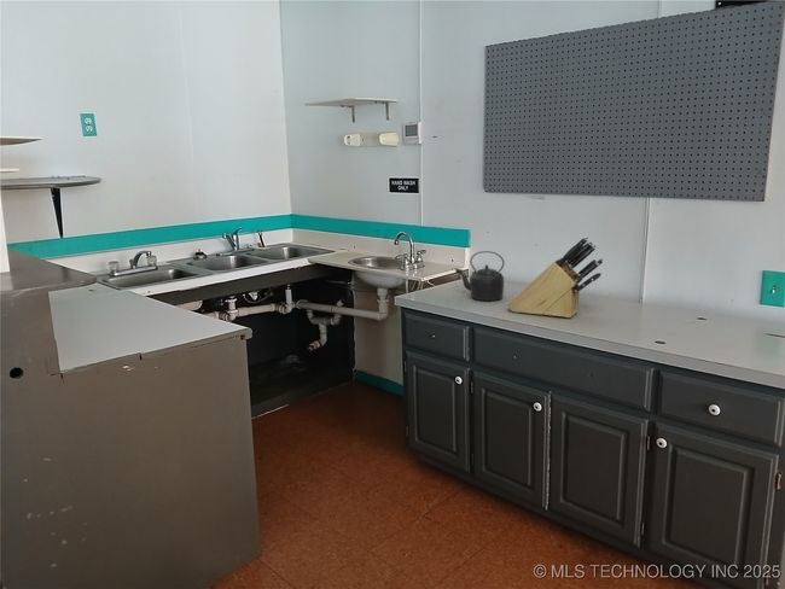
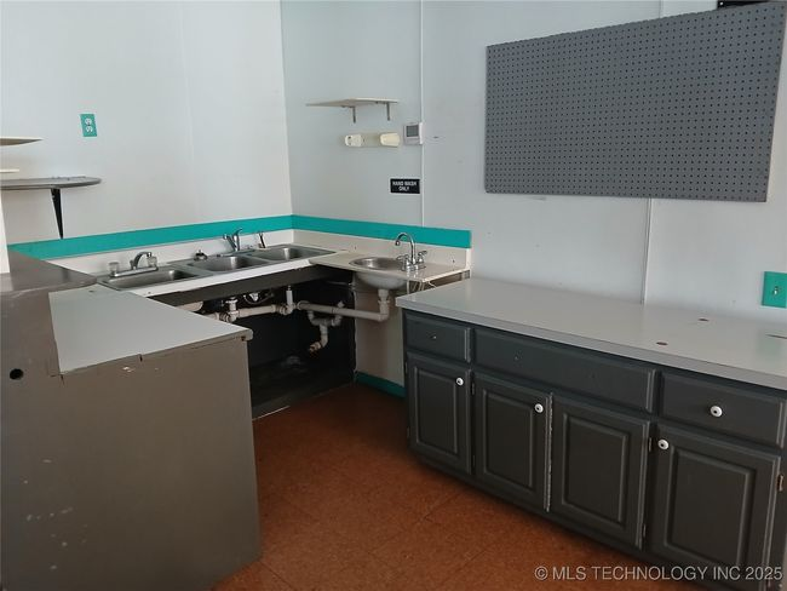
- knife block (554, 275)
- kettle (478, 274)
